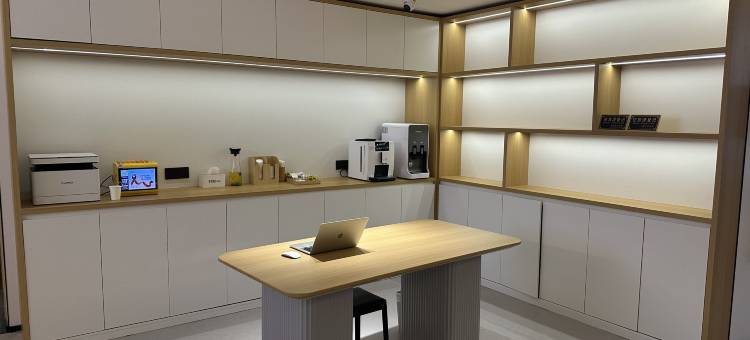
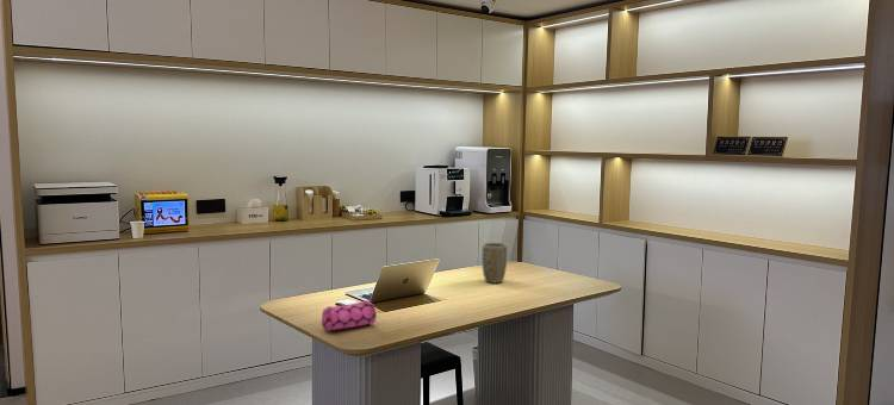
+ plant pot (493, 262)
+ pencil case (348, 314)
